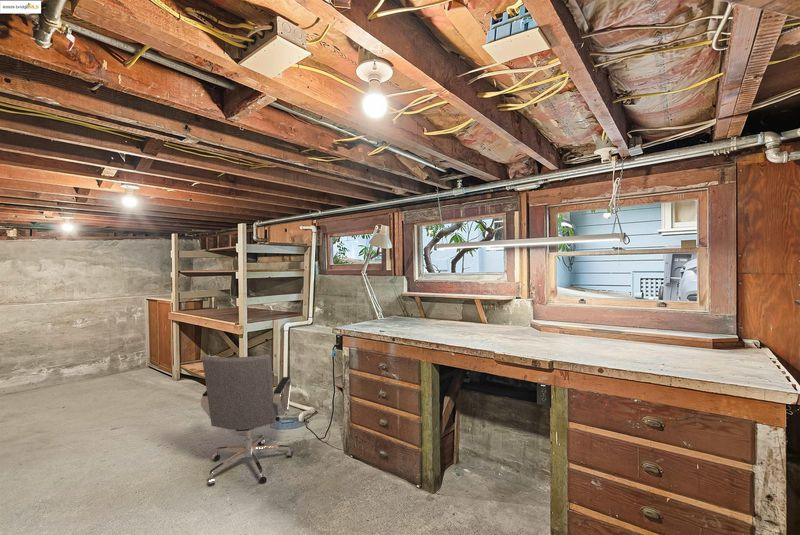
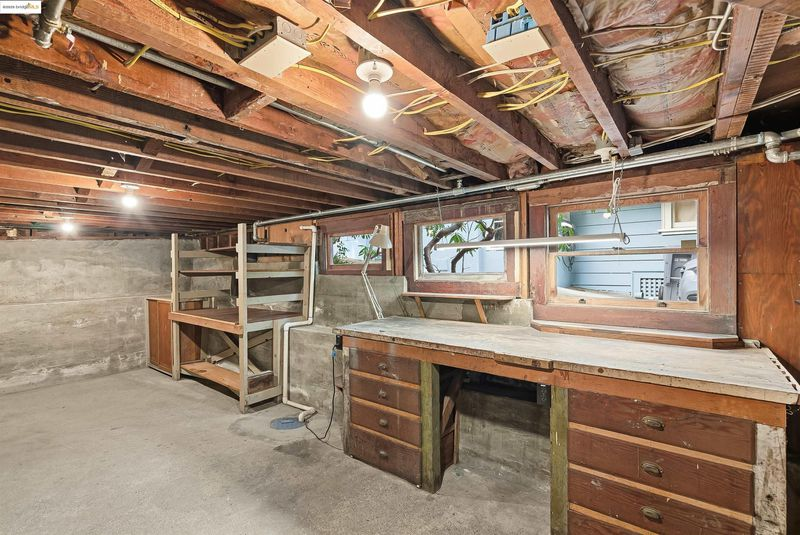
- office chair (248, 405)
